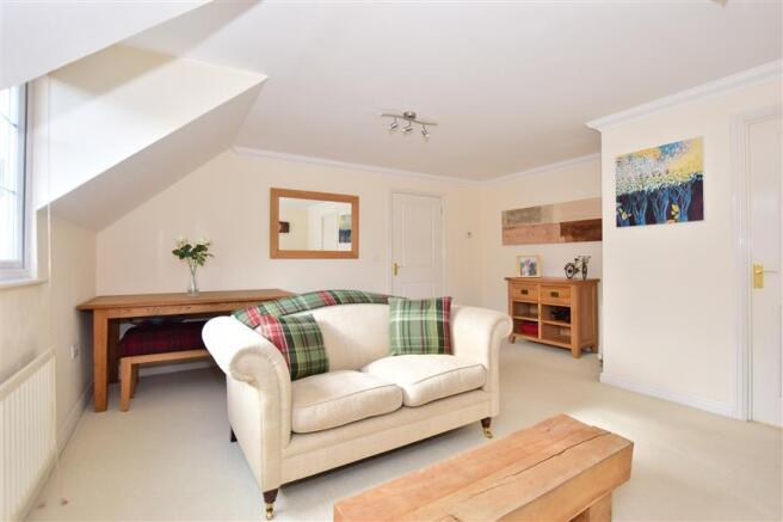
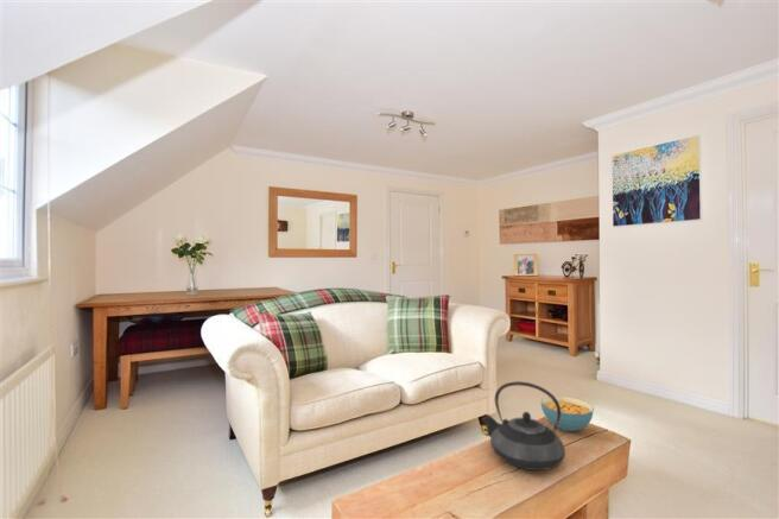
+ cereal bowl (566, 416)
+ teapot (521, 419)
